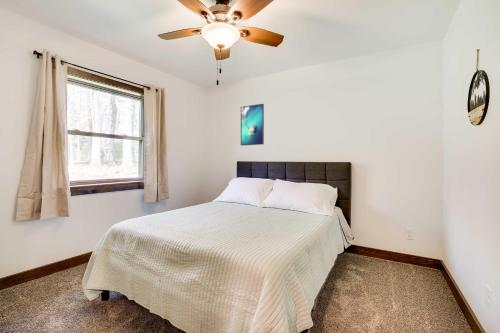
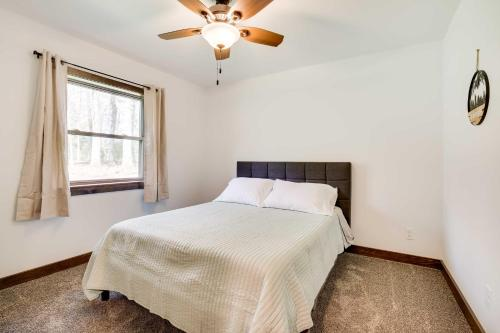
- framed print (251, 125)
